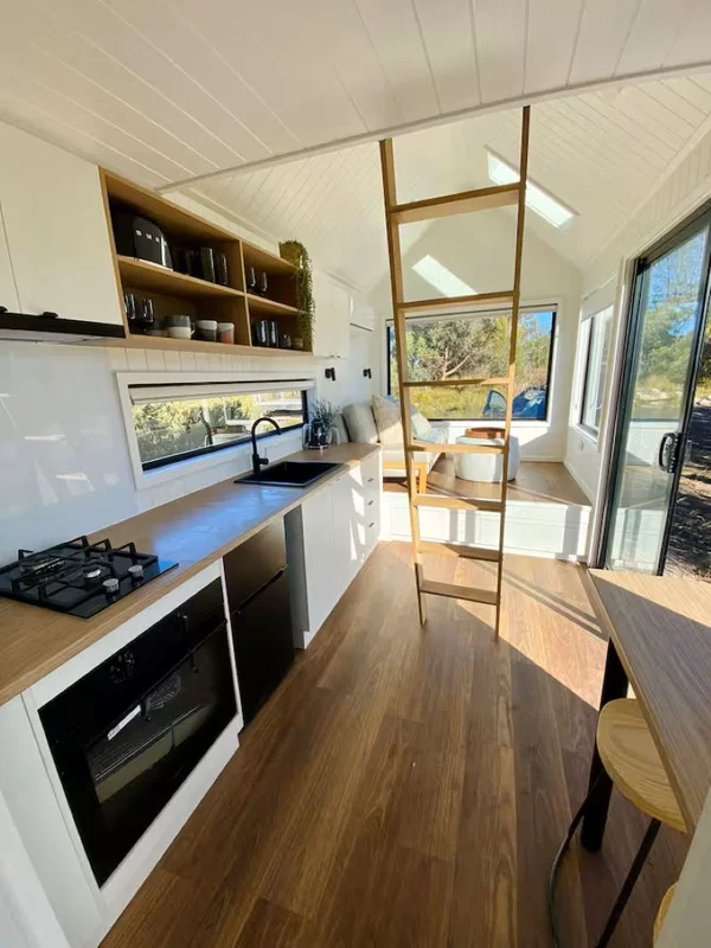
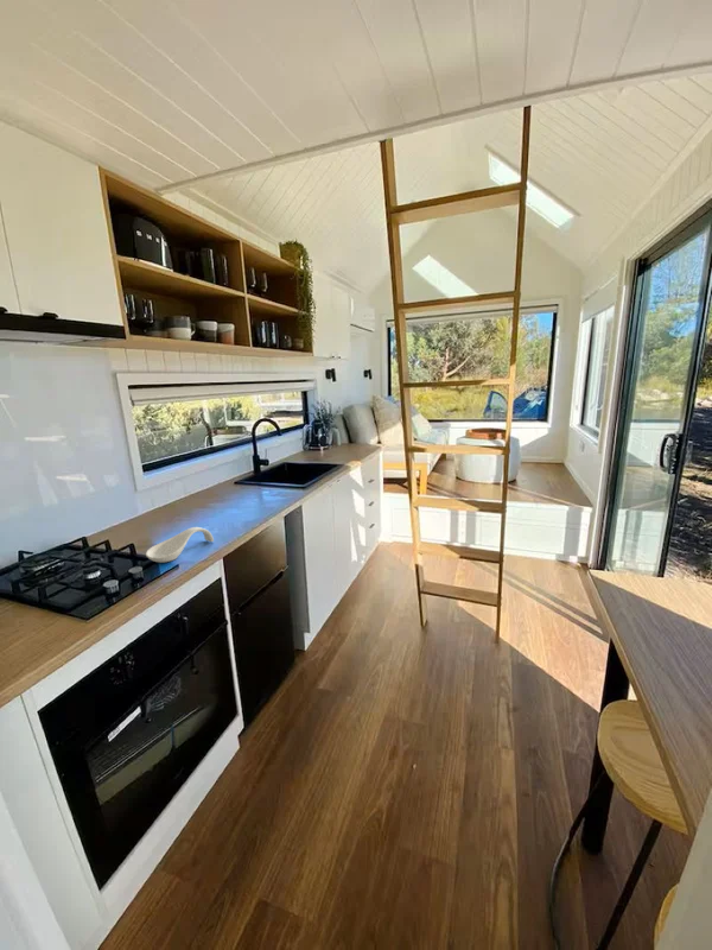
+ spoon rest (180, 543)
